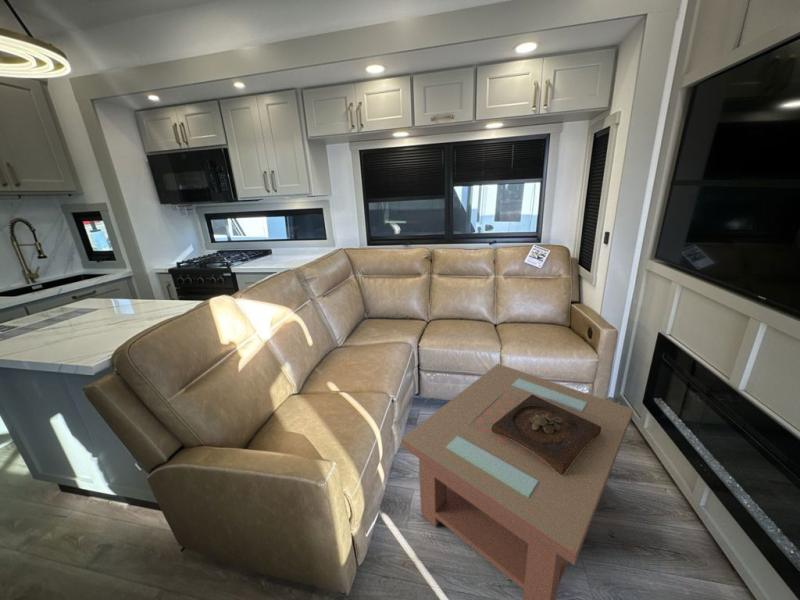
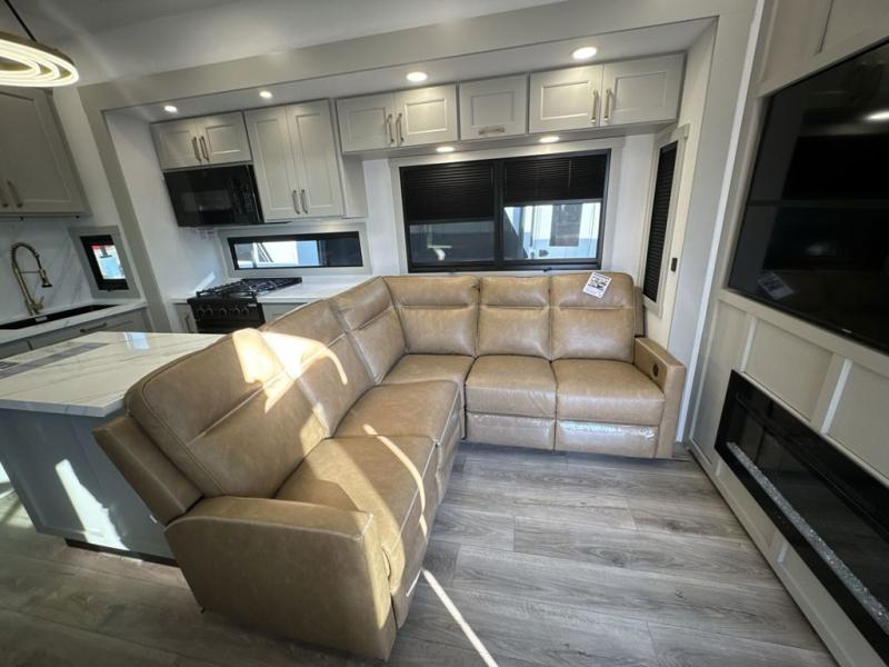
- wooden tray (544, 423)
- coffee table (519, 461)
